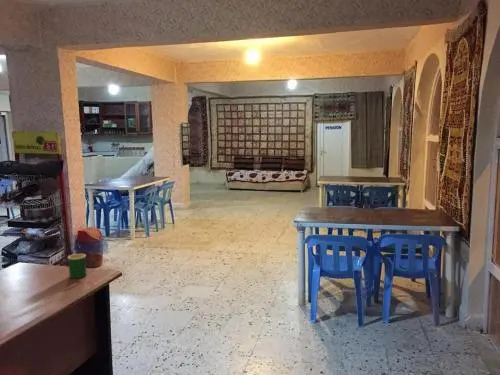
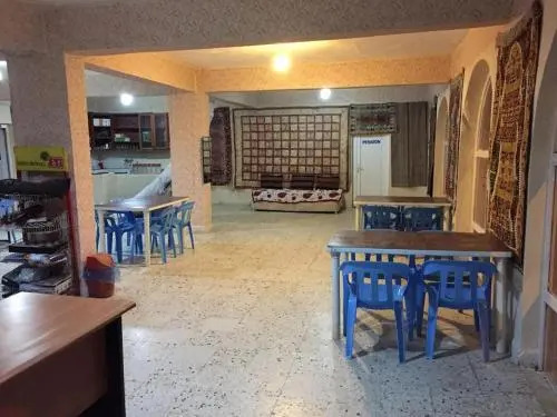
- mug (81, 265)
